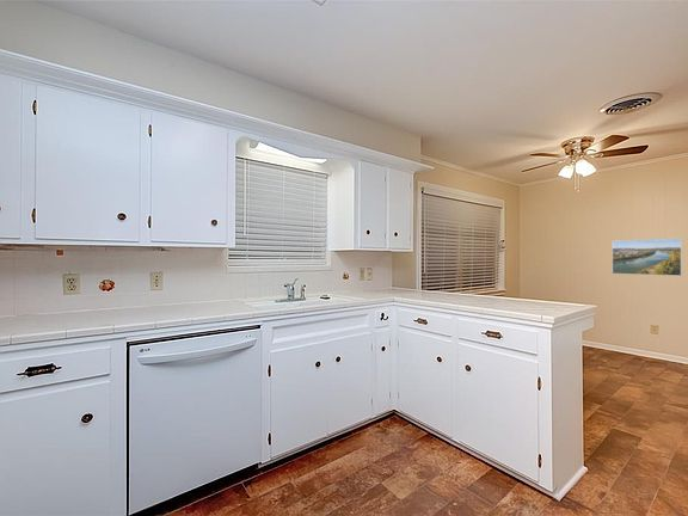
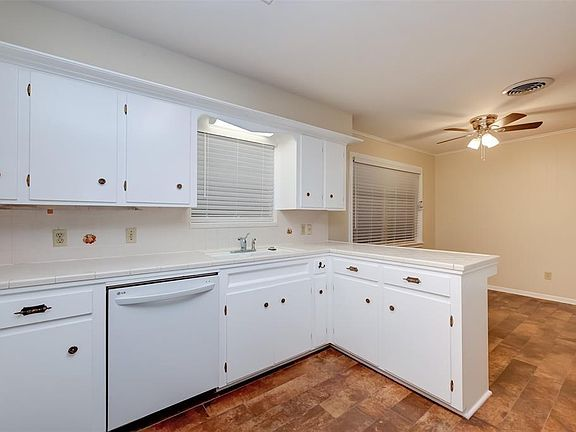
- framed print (644, 257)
